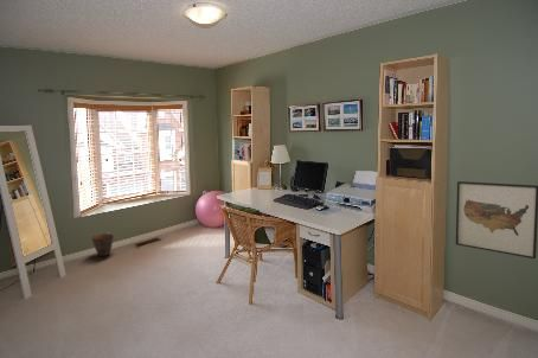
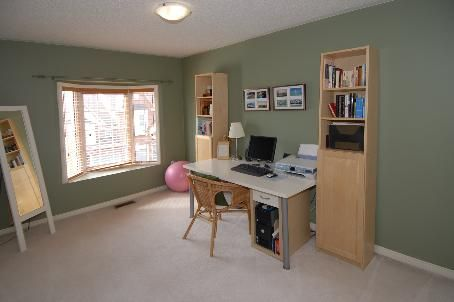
- wall art (494, 217)
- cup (103, 244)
